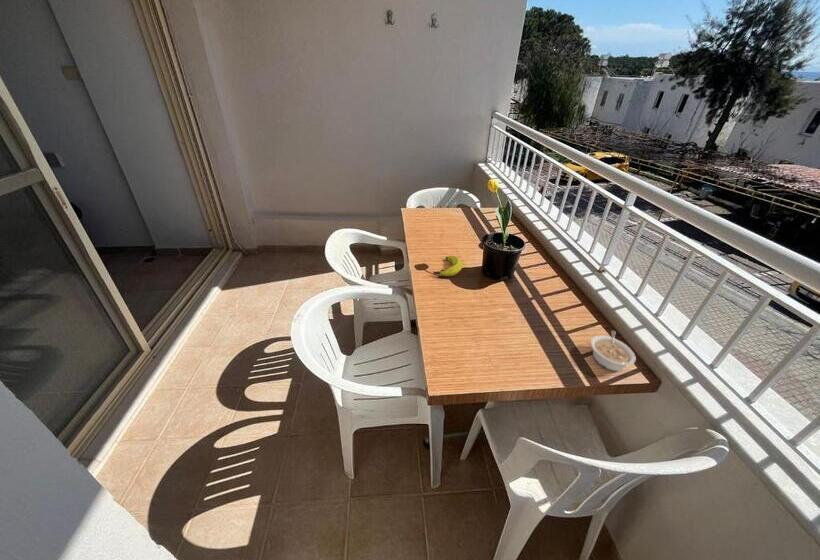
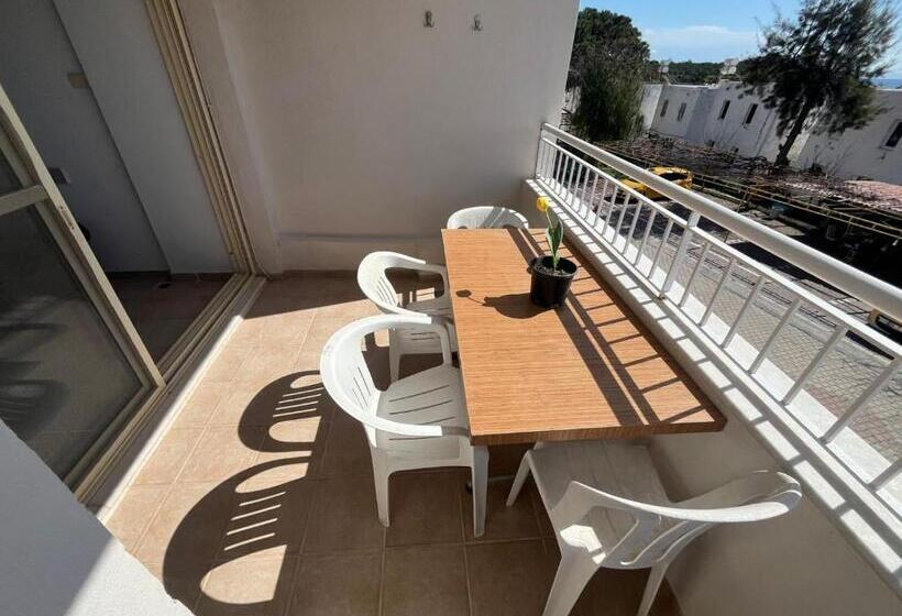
- banana (448, 260)
- legume (609, 352)
